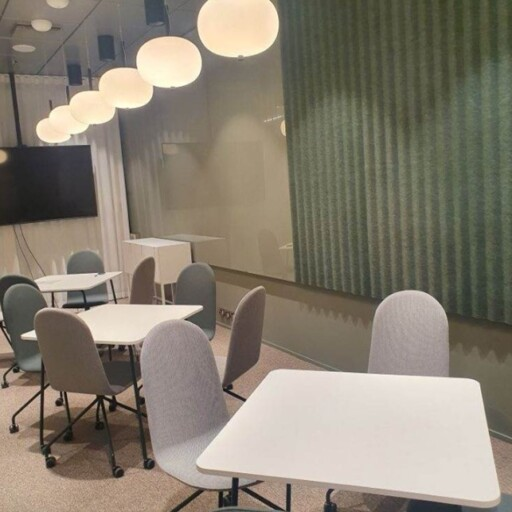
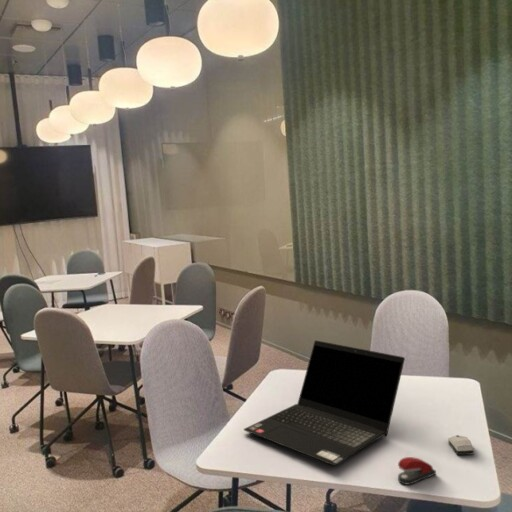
+ laptop computer (323, 396)
+ stapler (415, 466)
+ computer mouse (460, 442)
